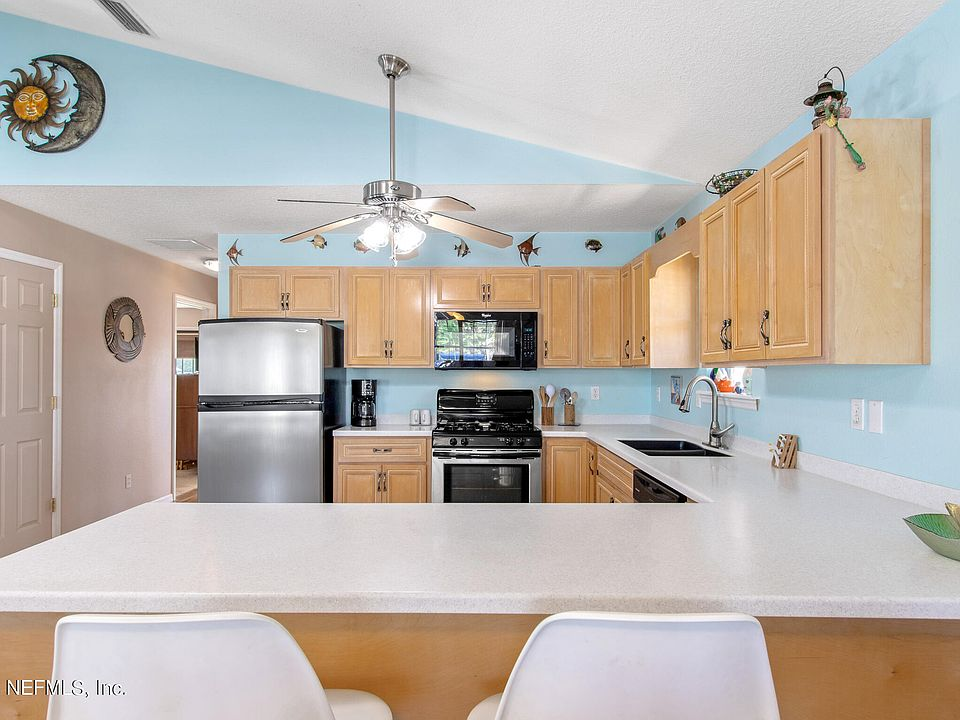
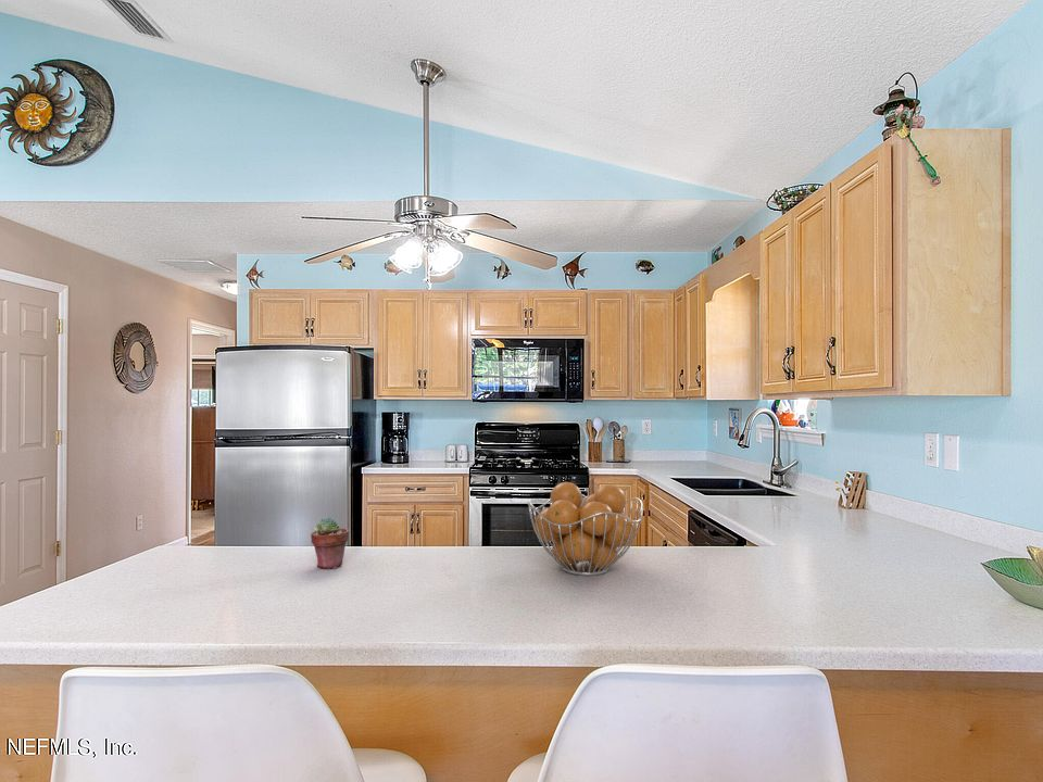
+ fruit basket (585, 526)
+ potted succulent (329, 541)
